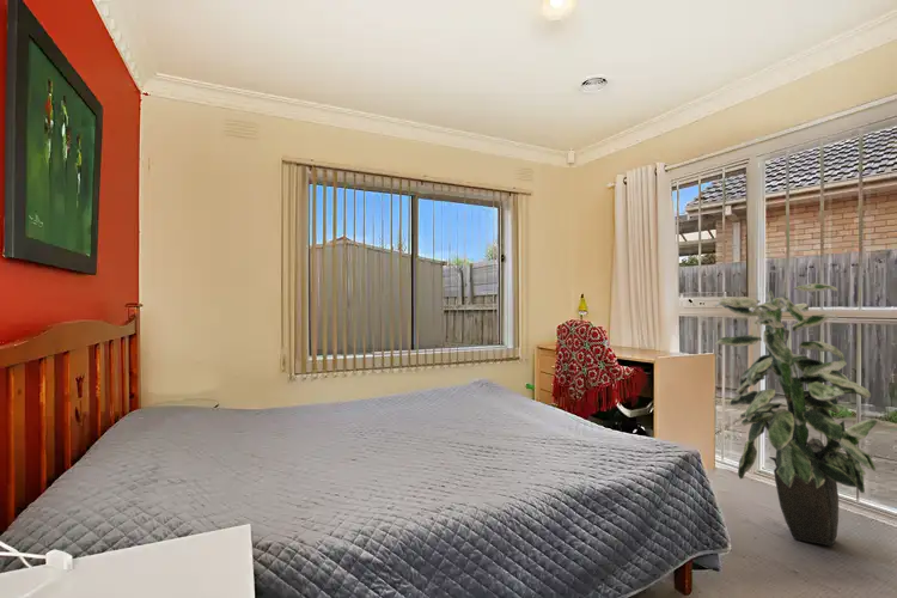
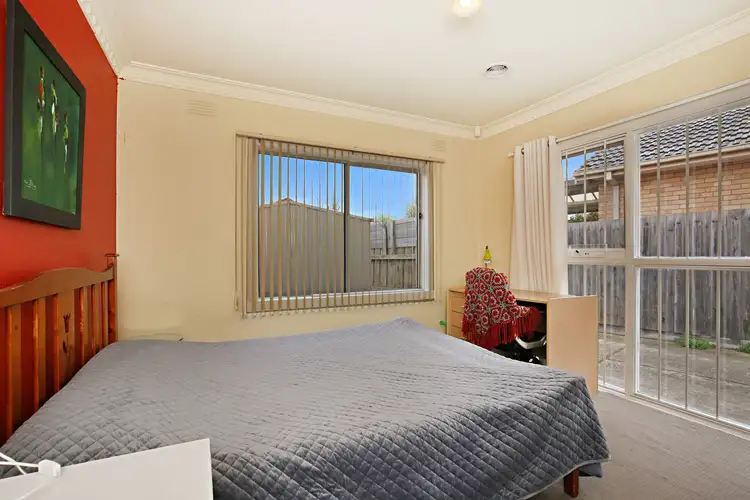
- indoor plant (795, 410)
